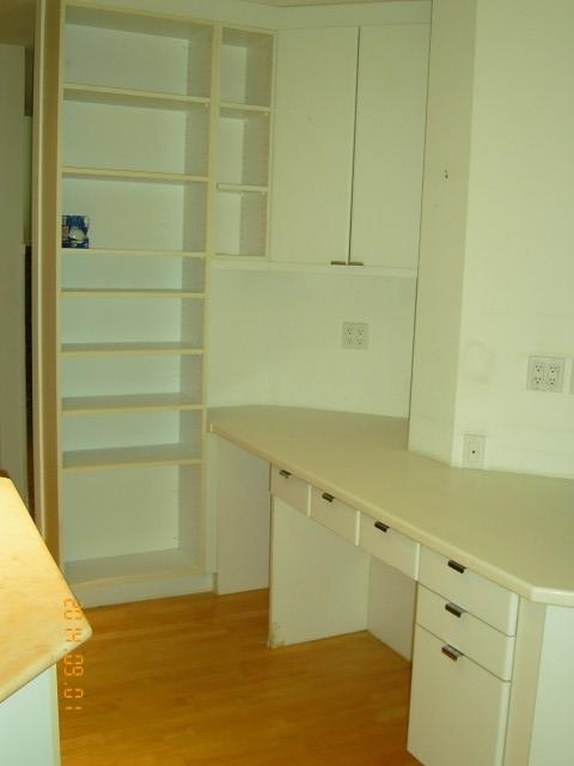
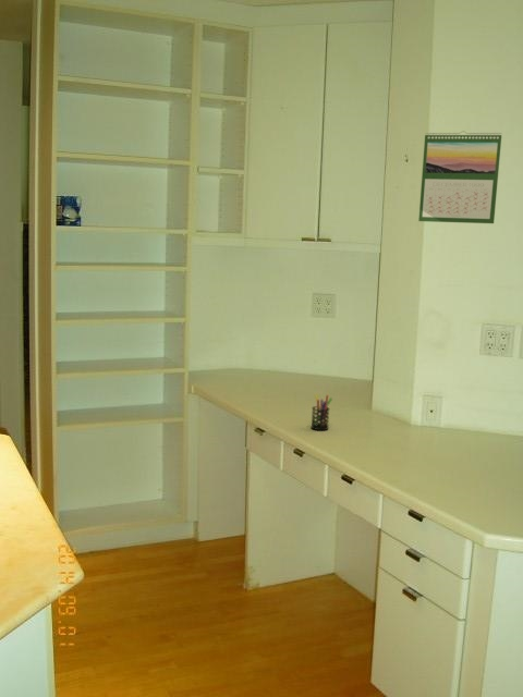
+ calendar (459, 176)
+ pen holder (323, 411)
